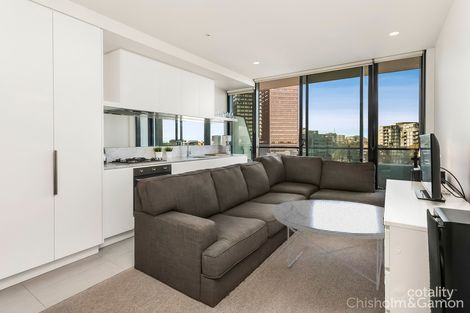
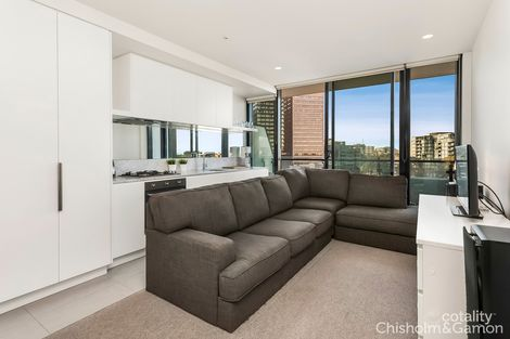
- coffee table (335, 236)
